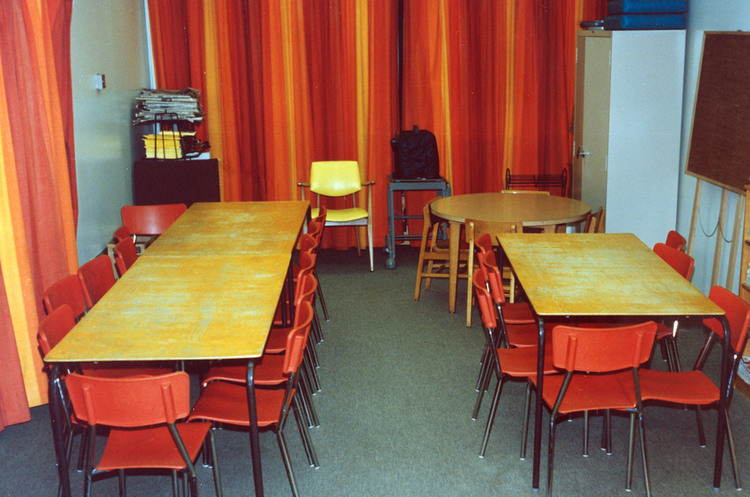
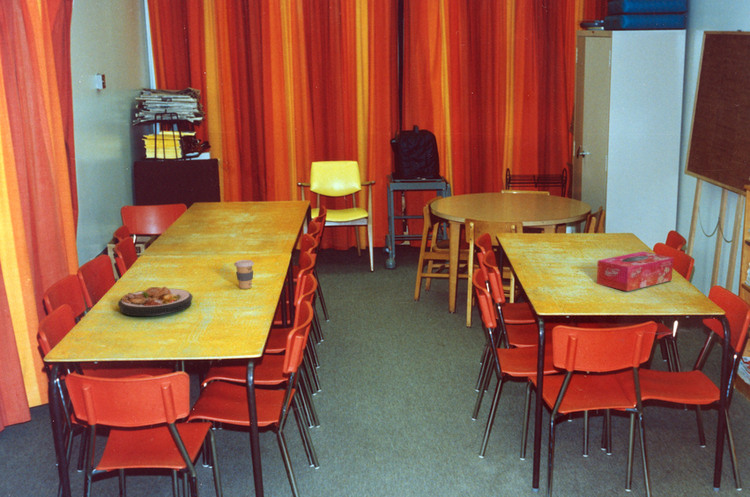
+ tissue box (635, 270)
+ plate (155, 298)
+ coffee cup (244, 274)
